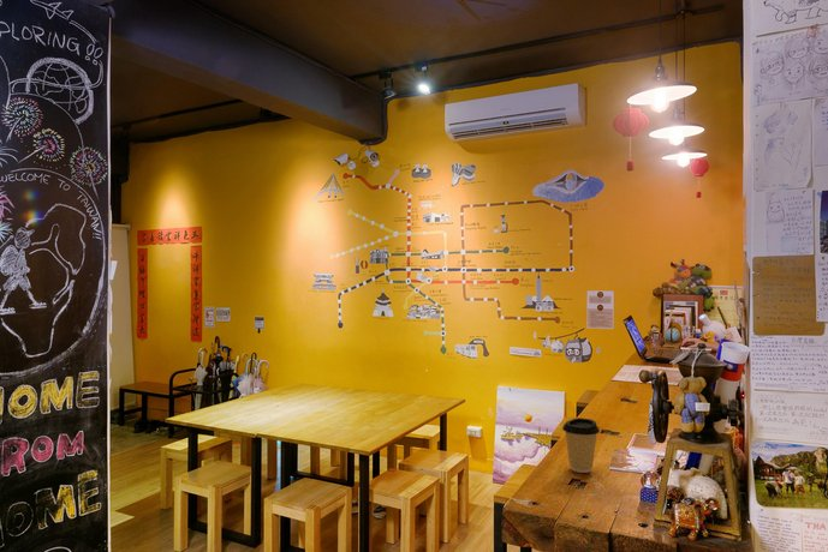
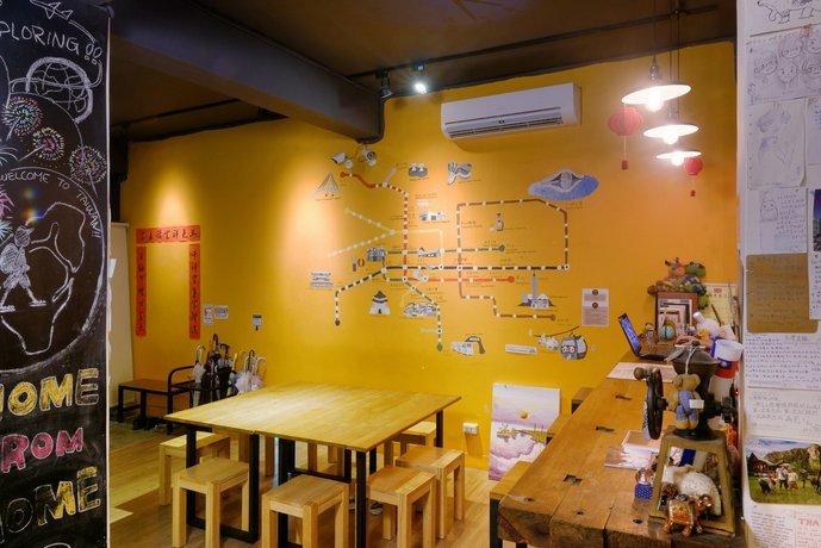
- coffee cup (580, 445)
